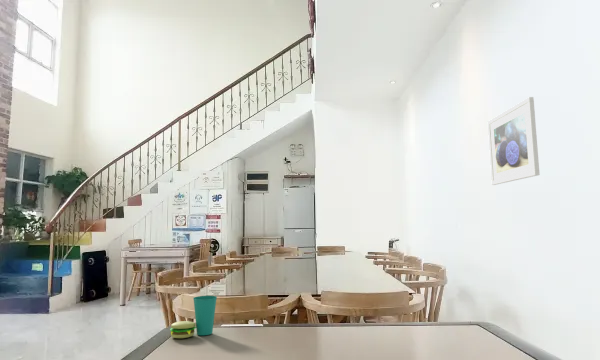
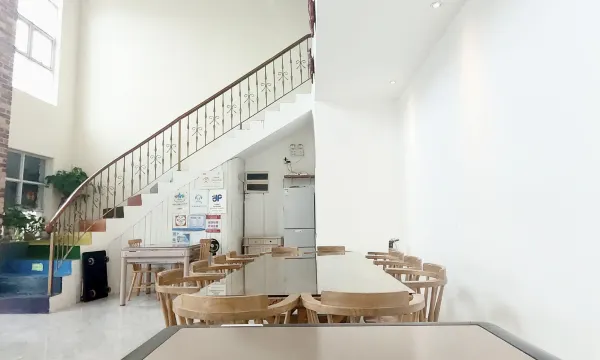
- cup (195, 316)
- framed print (510, 145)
